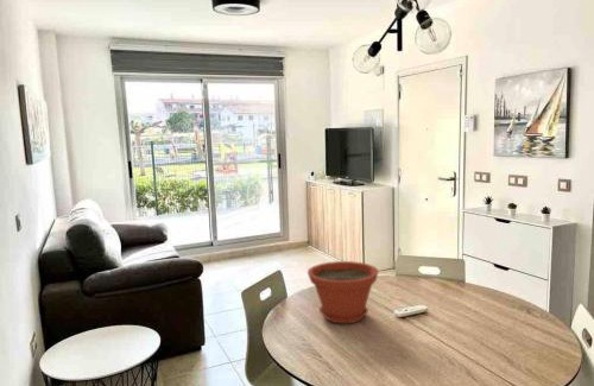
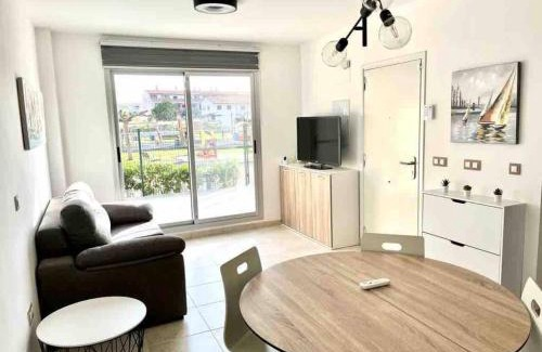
- plant pot (342, 293)
